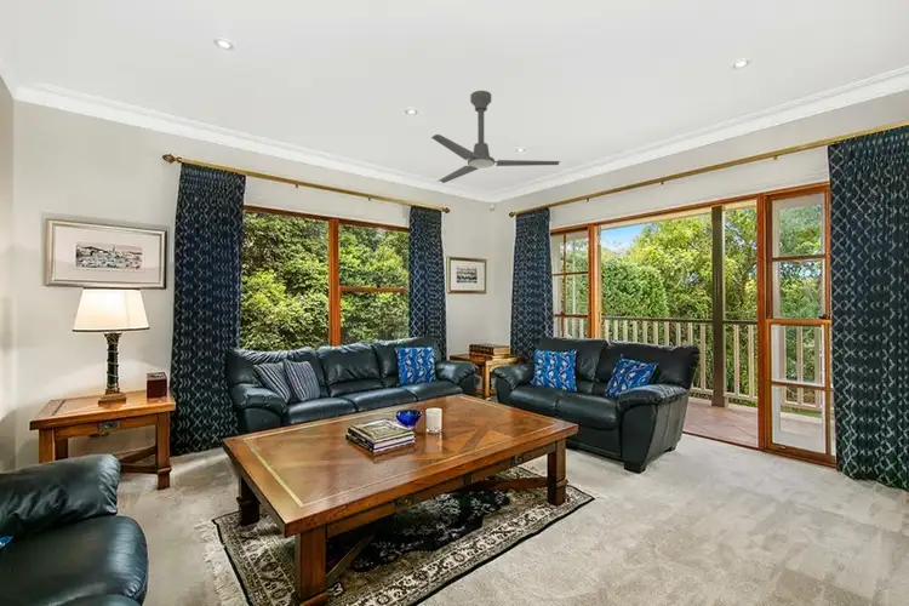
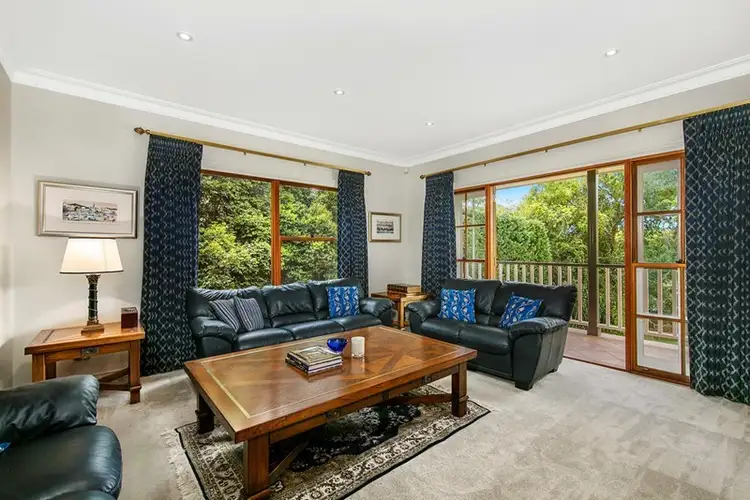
- ceiling fan (482, 128)
